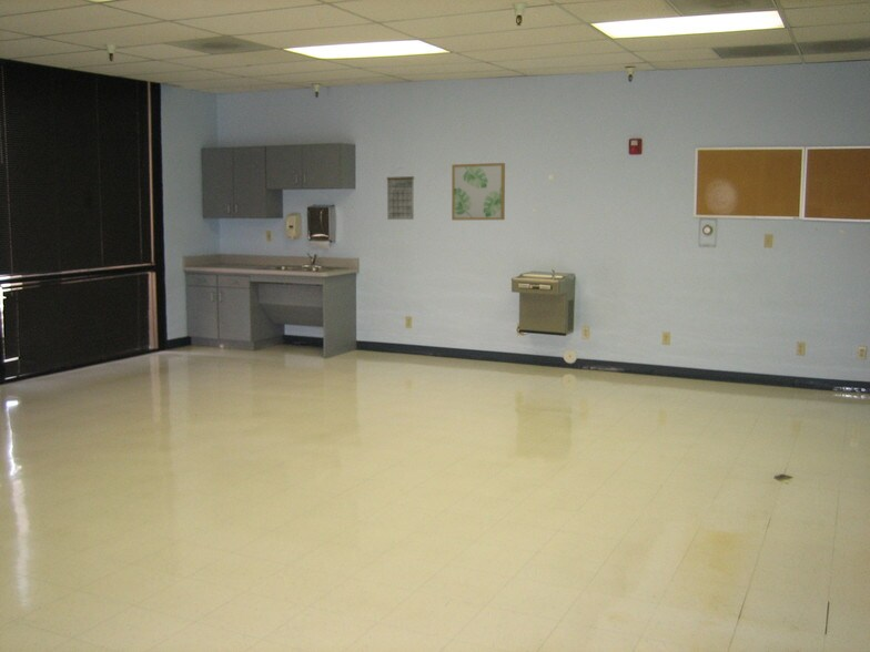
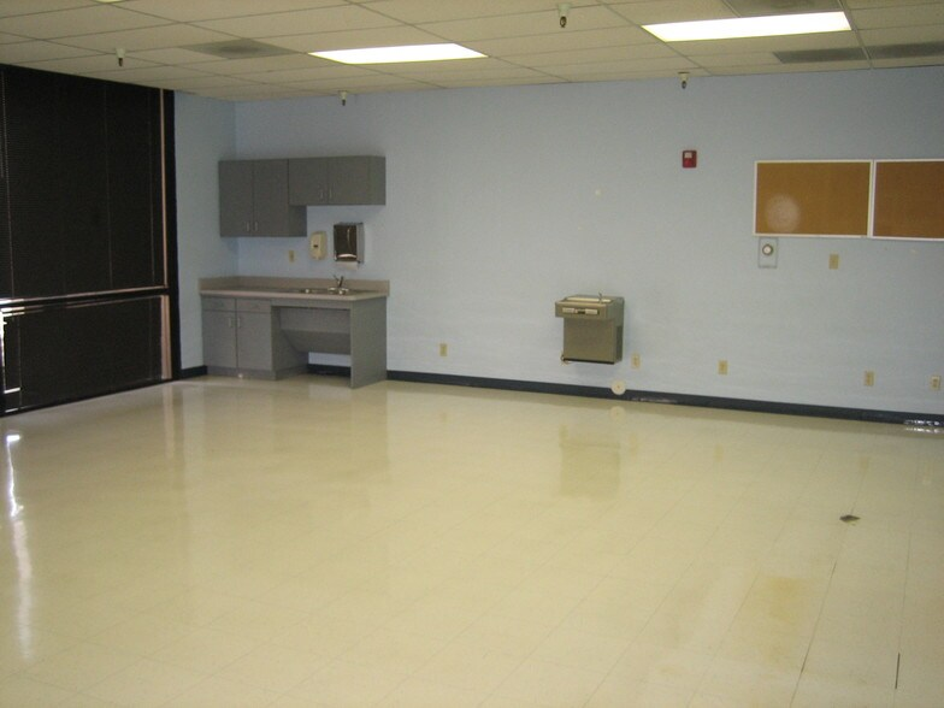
- wall art (477, 192)
- calendar (399, 193)
